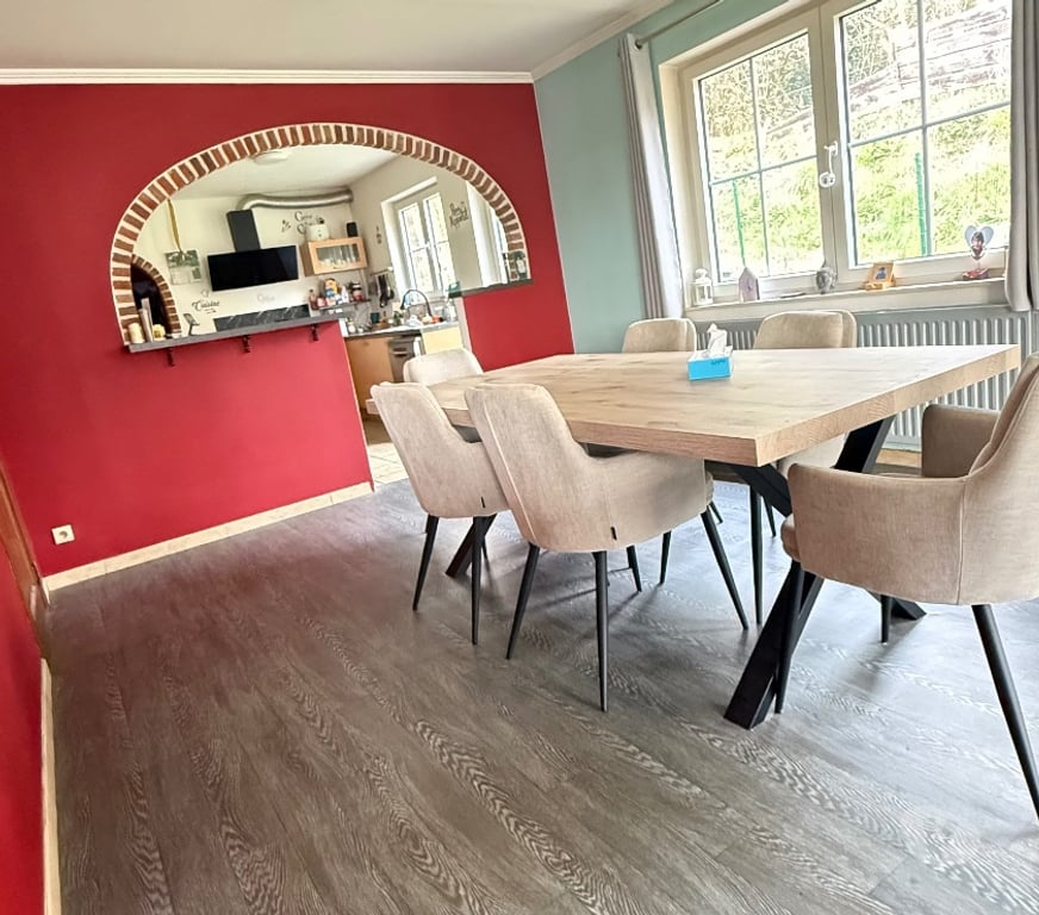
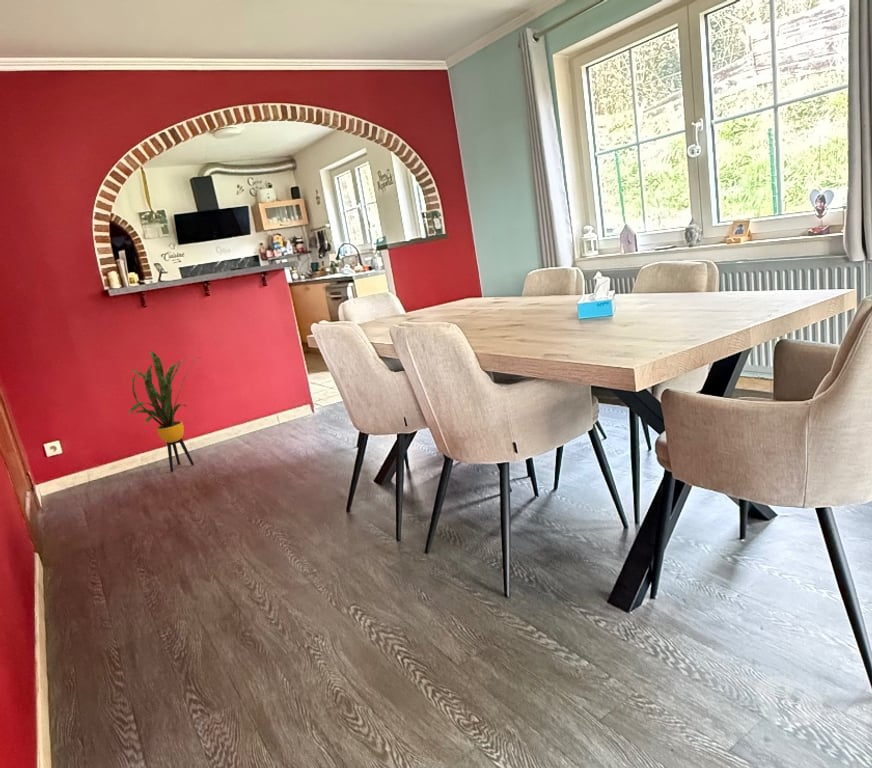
+ house plant (171, 410)
